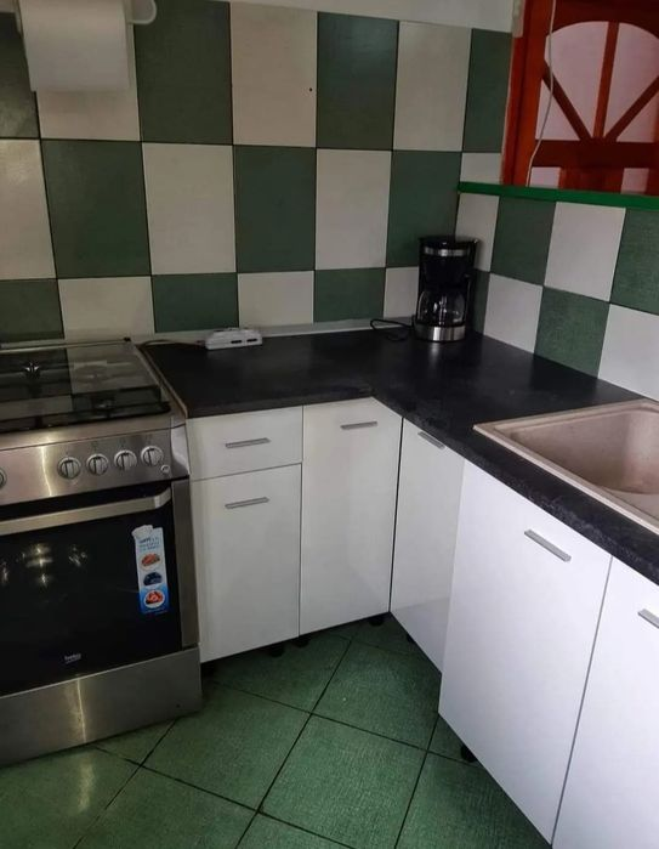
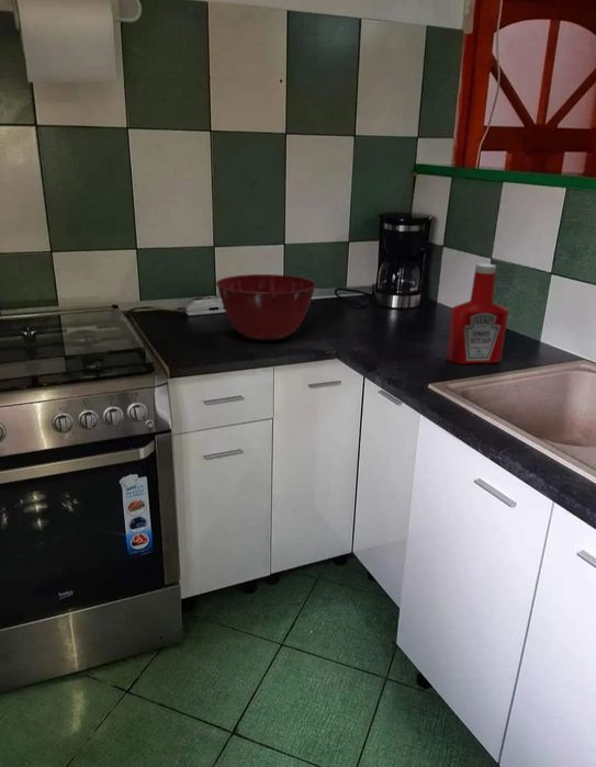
+ soap bottle (480, 314)
+ mixing bowl (266, 308)
